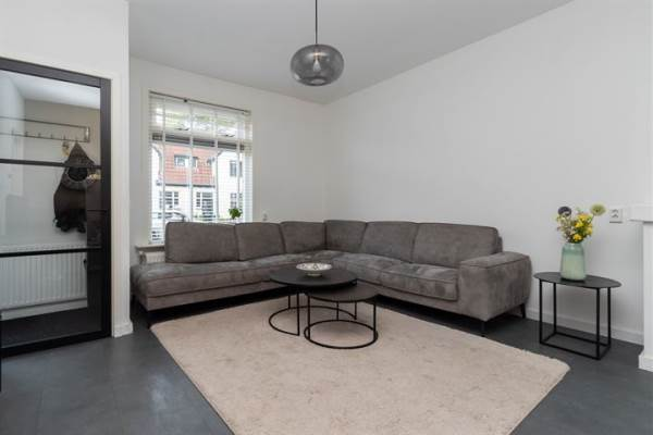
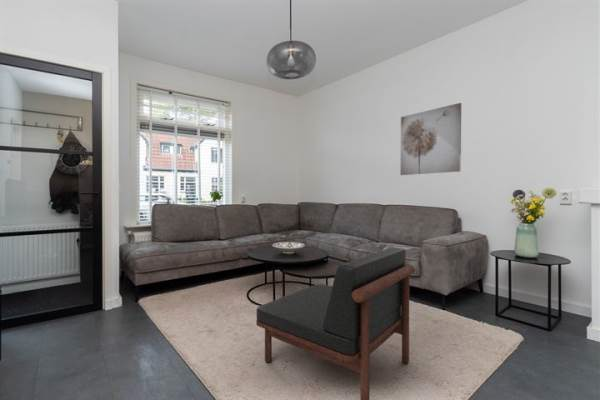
+ armchair (334, 305)
+ wall art (428, 142)
